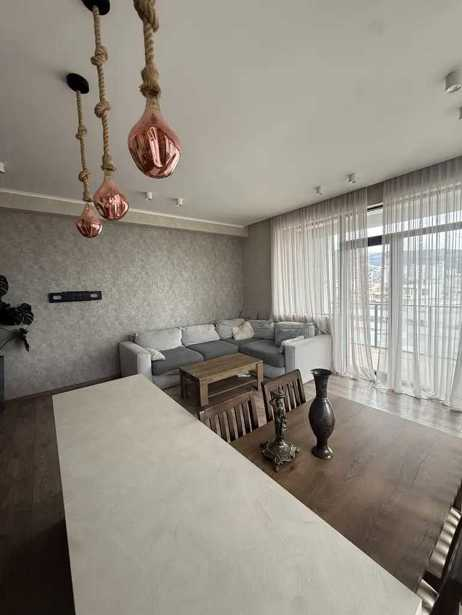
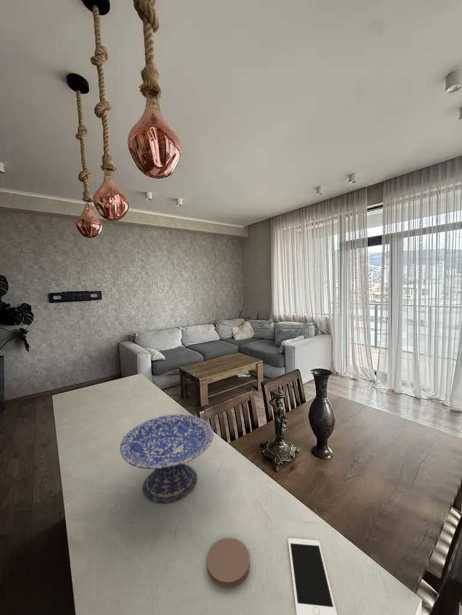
+ cell phone (309, 574)
+ decorative bowl (169, 459)
+ coaster (228, 560)
